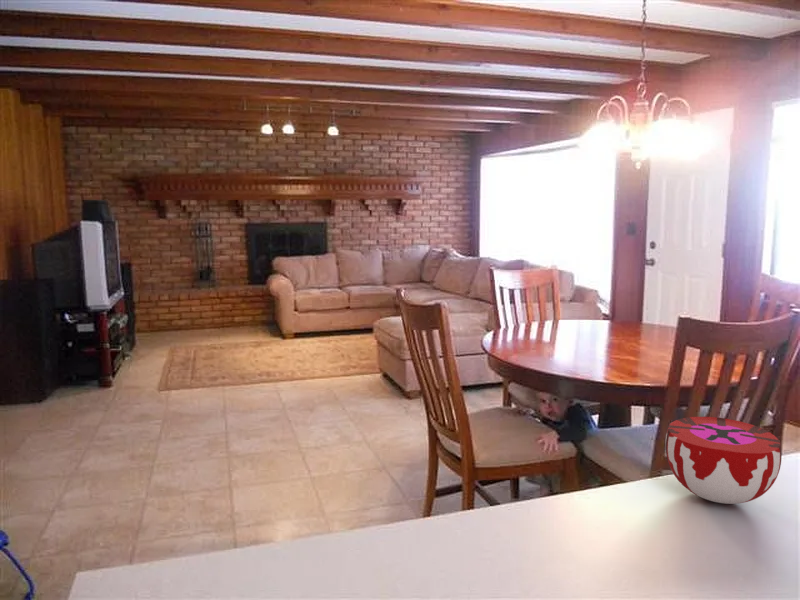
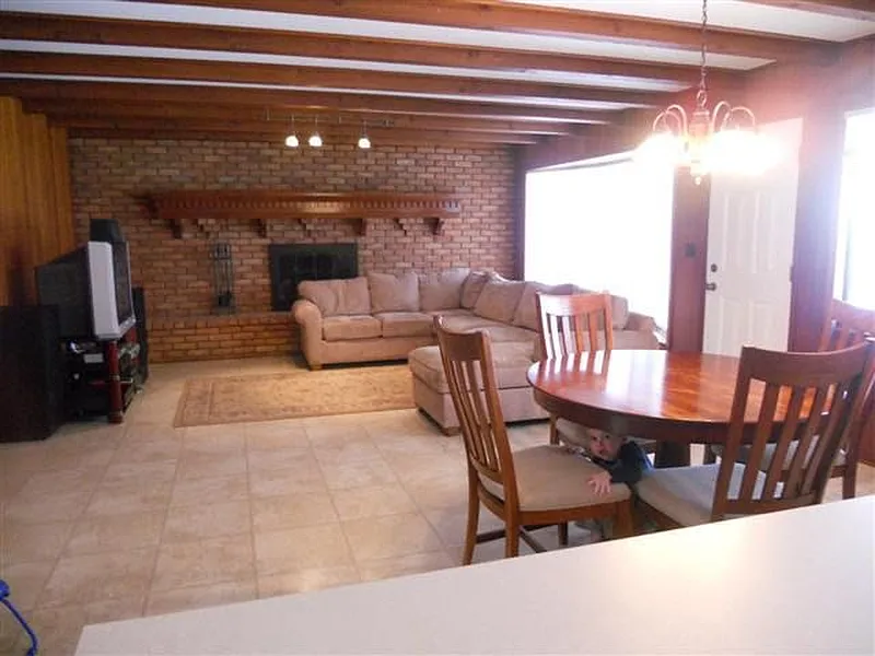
- decorative bowl (719, 465)
